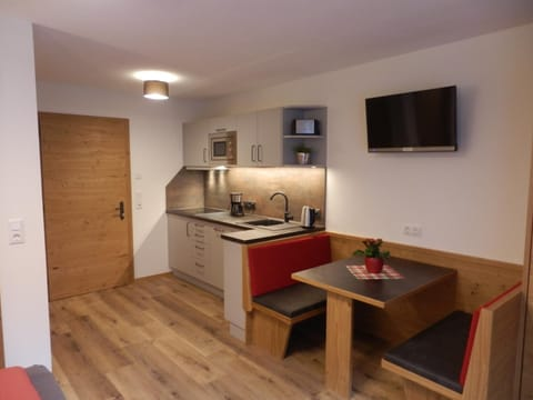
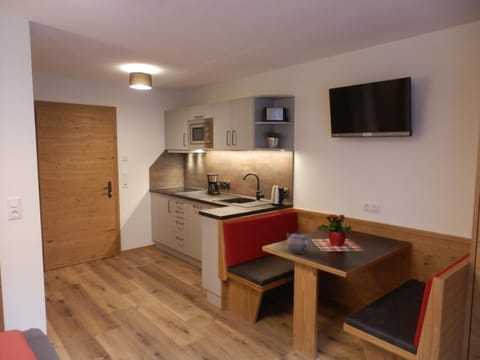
+ teapot (297, 241)
